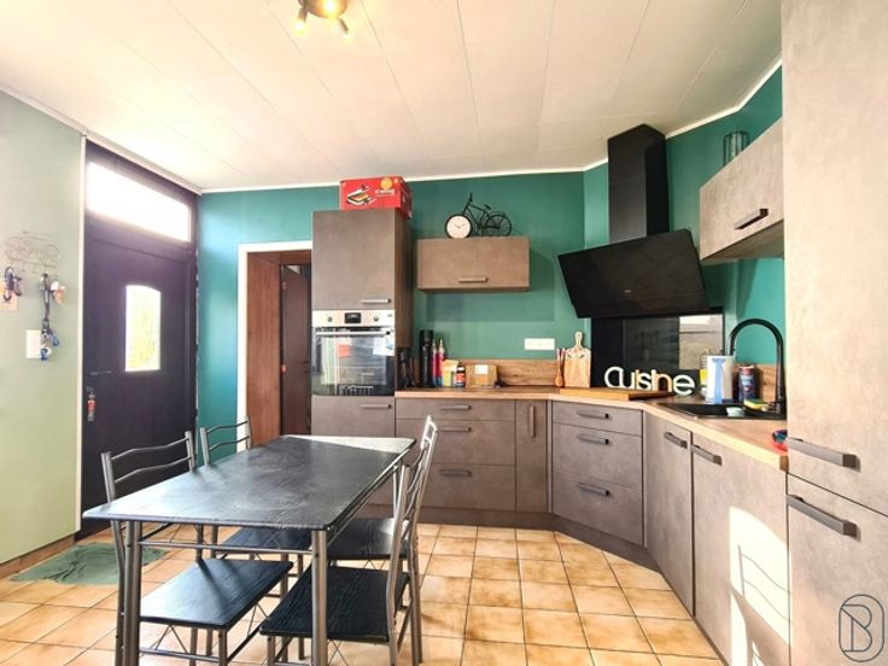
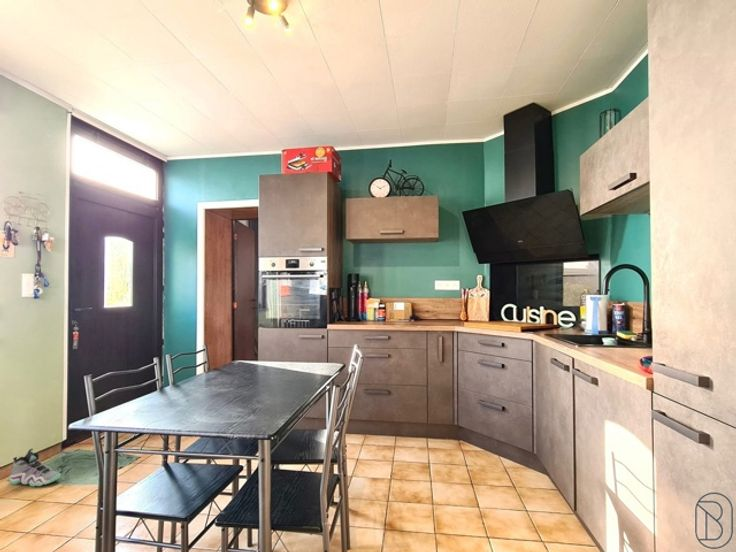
+ sneaker (34, 465)
